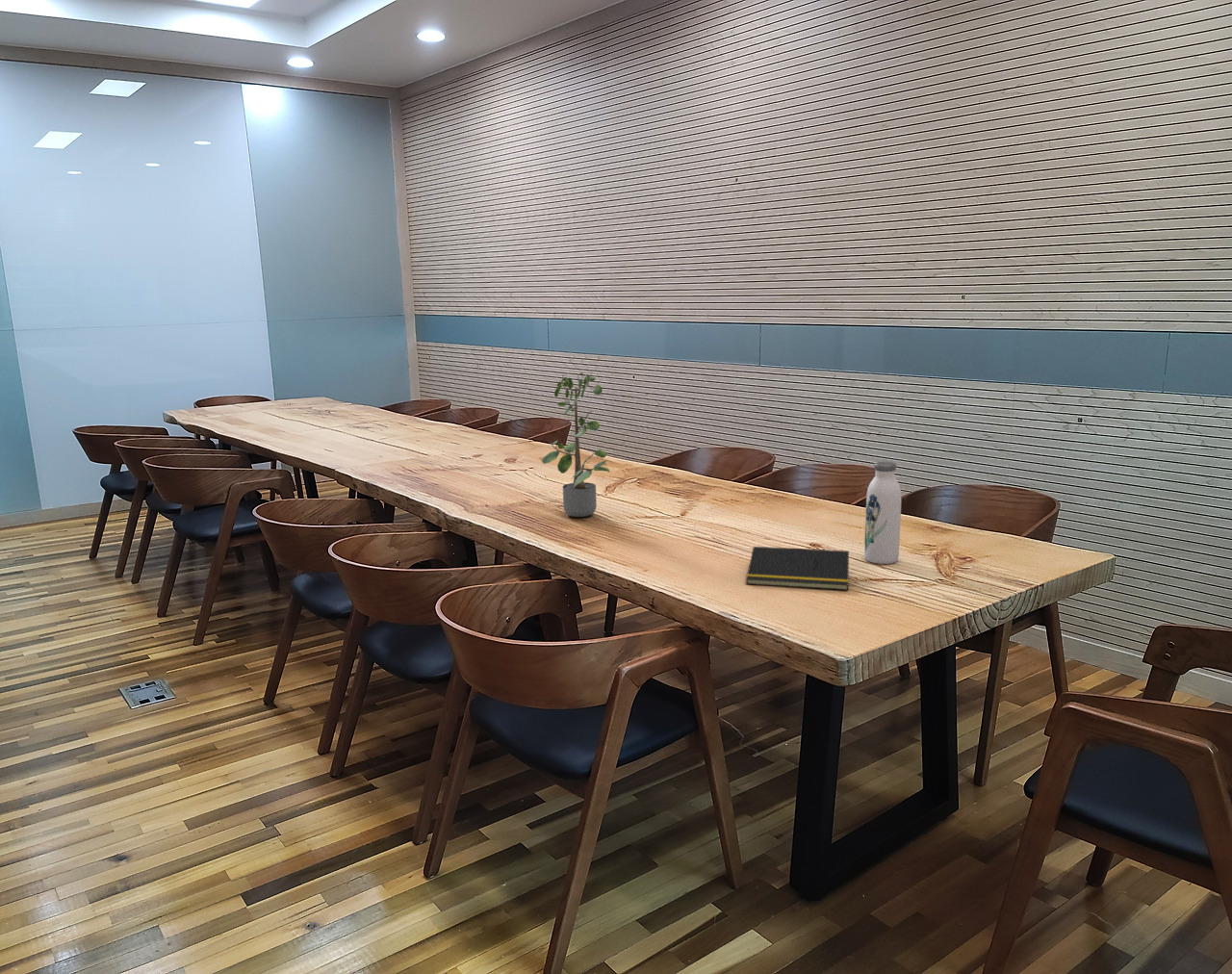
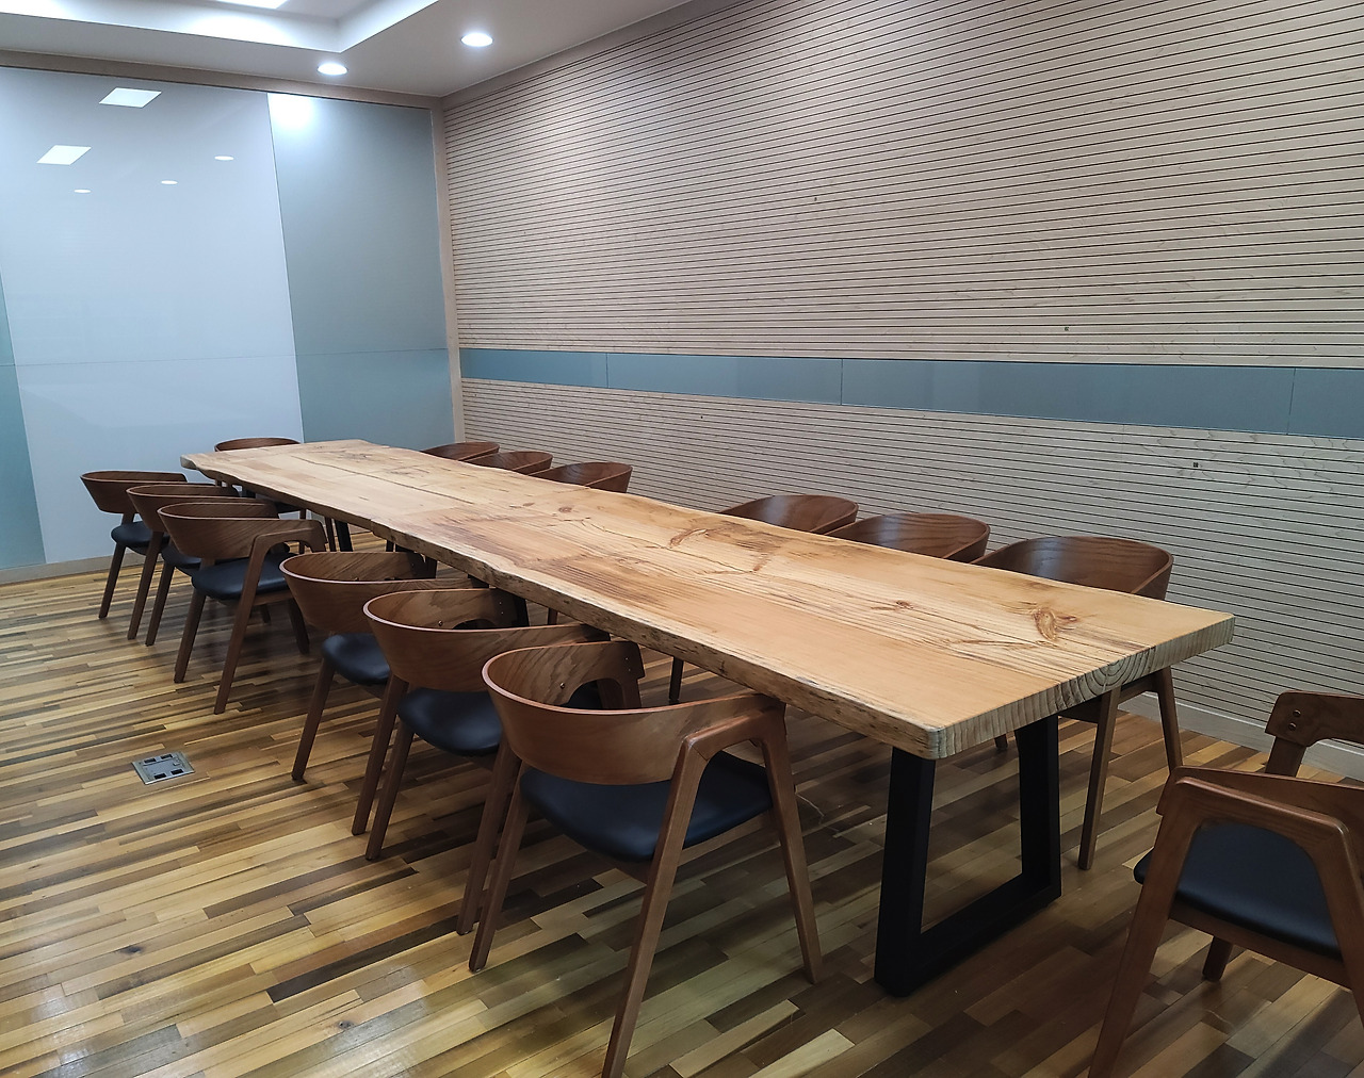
- notepad (798, 567)
- water bottle (883, 511)
- potted plant (578, 445)
